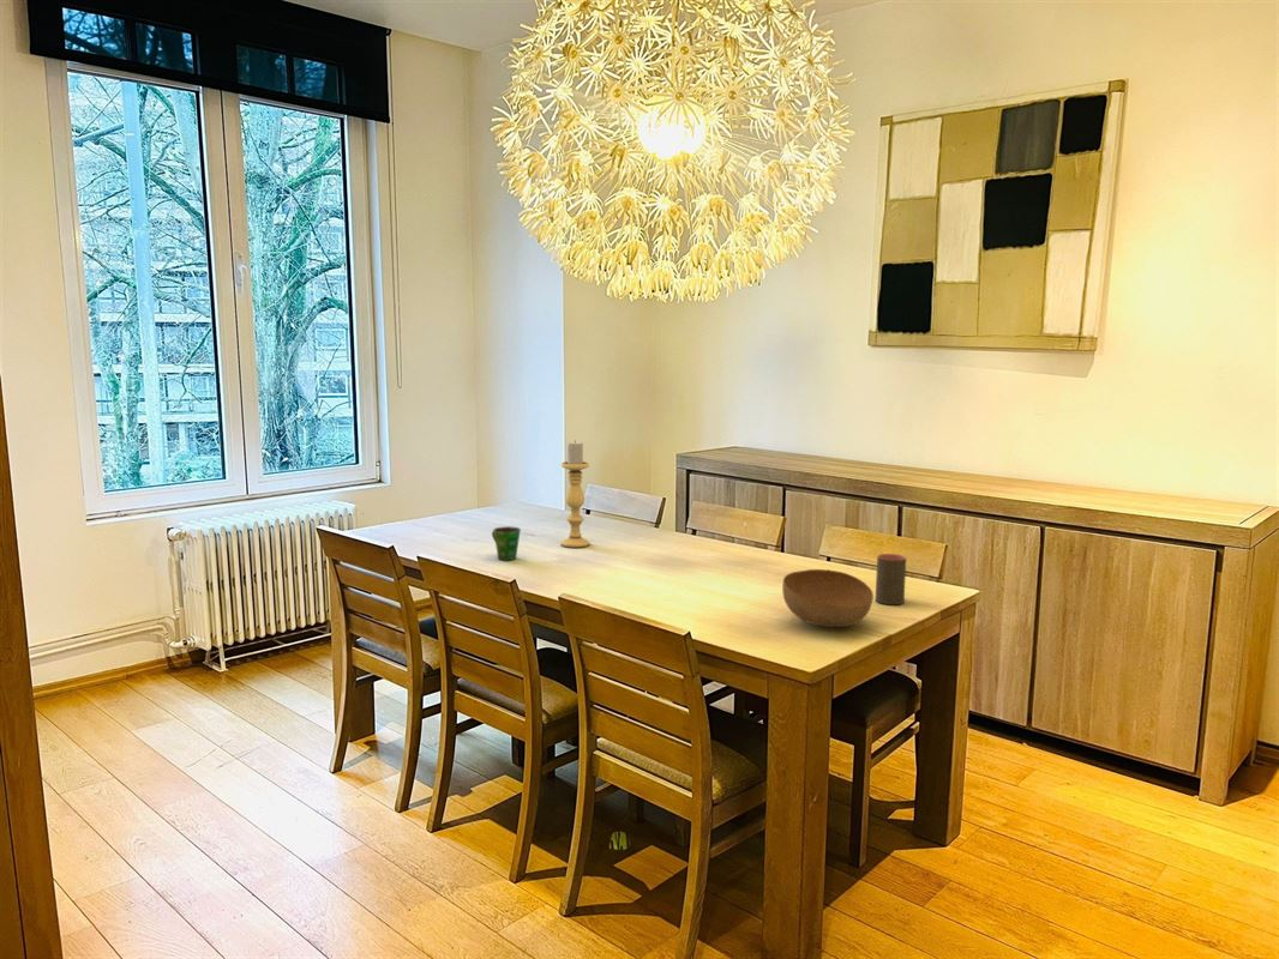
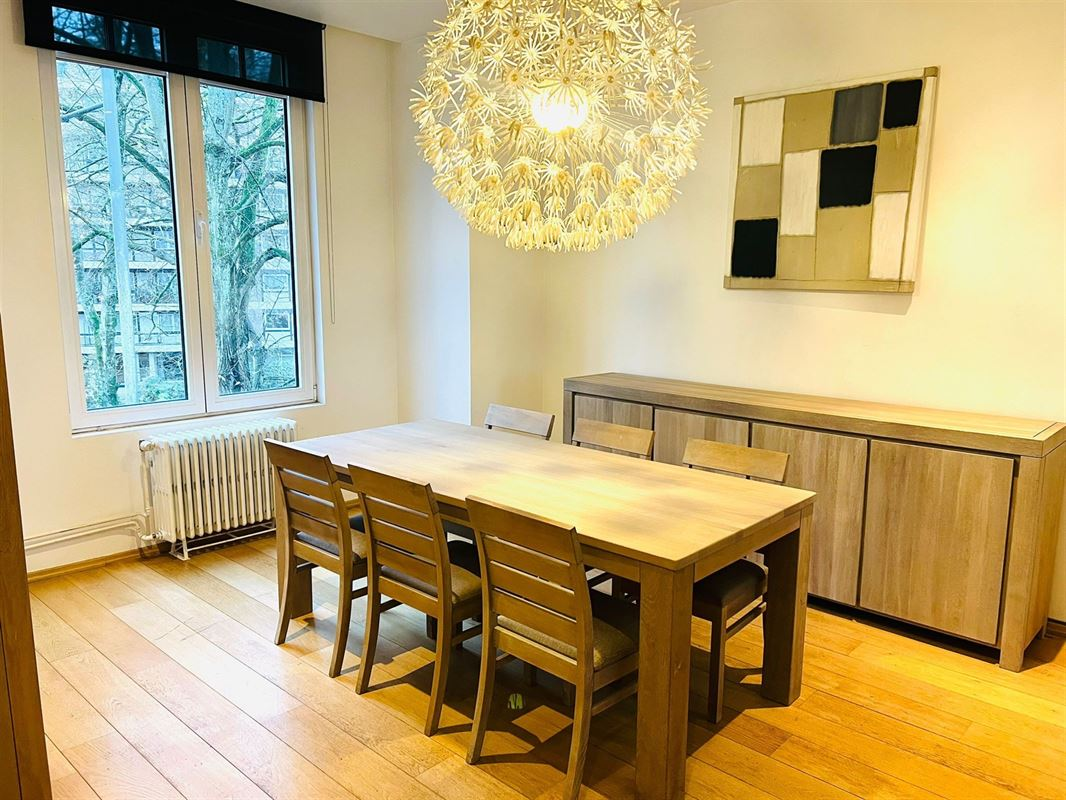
- cup (504, 543)
- bowl (827, 601)
- candle holder (575, 493)
- cup (890, 578)
